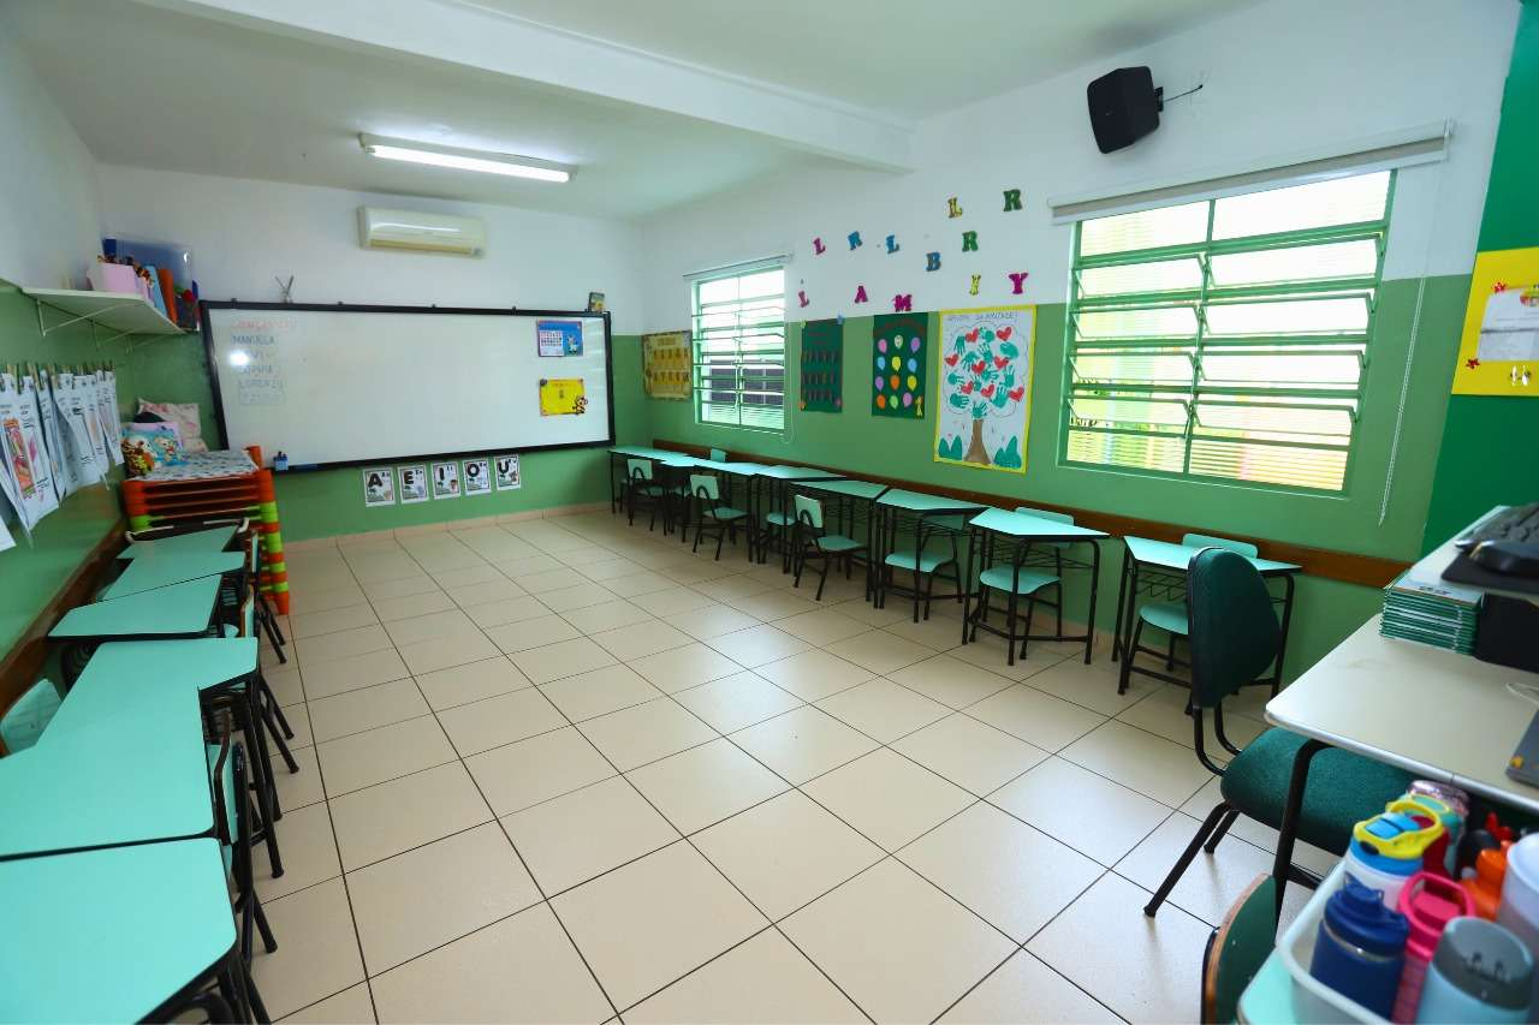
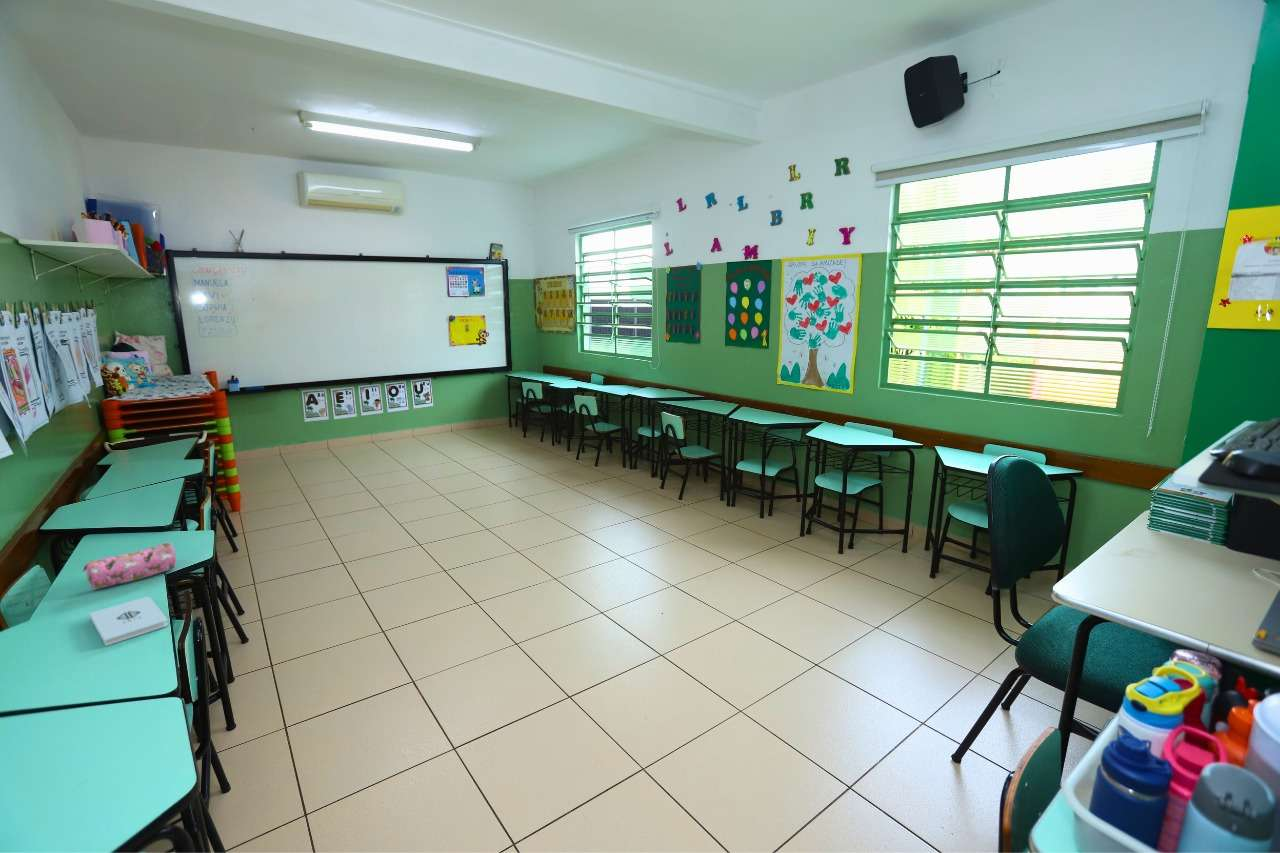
+ notepad (128, 619)
+ pencil case (131, 565)
